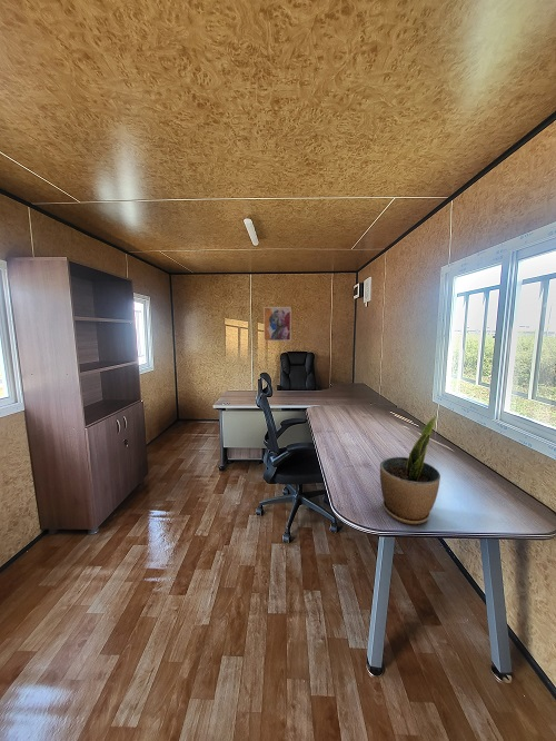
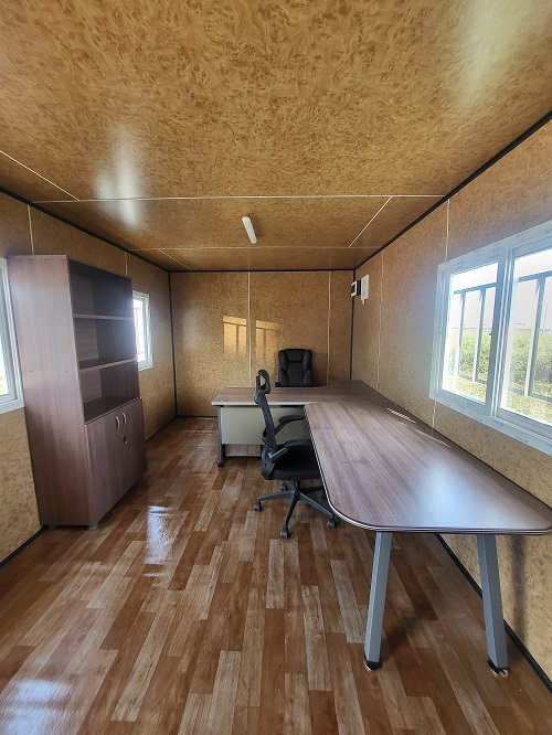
- potted plant (409, 466)
- wall art (277, 324)
